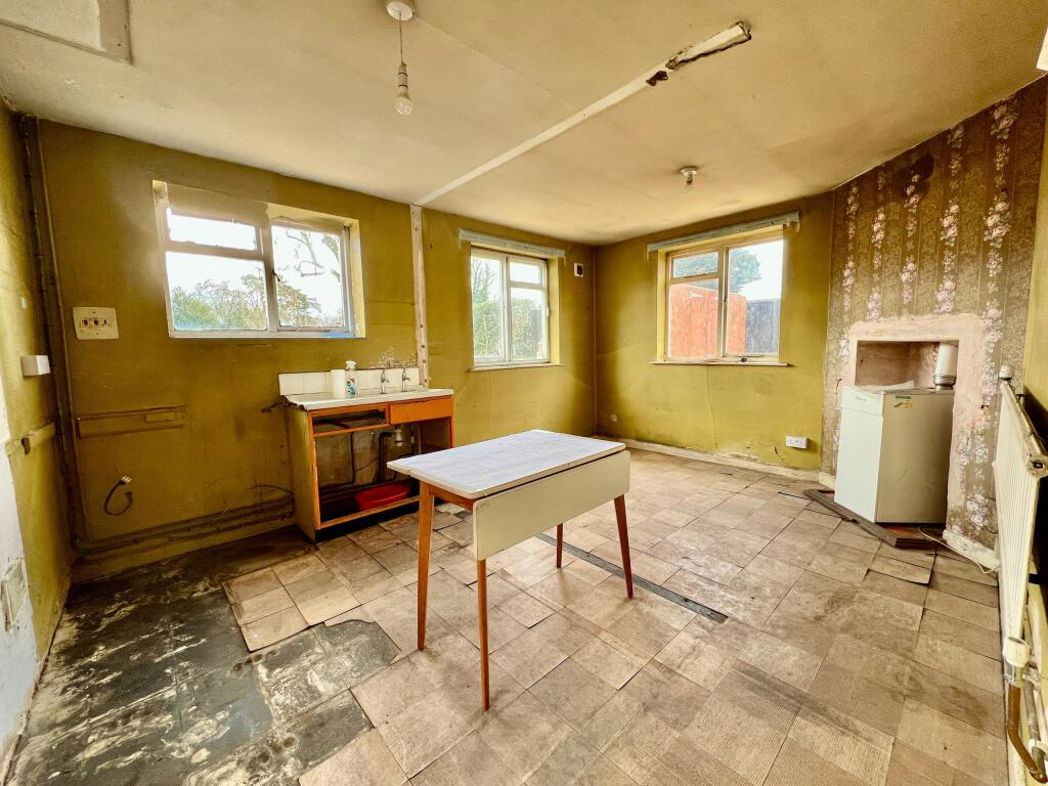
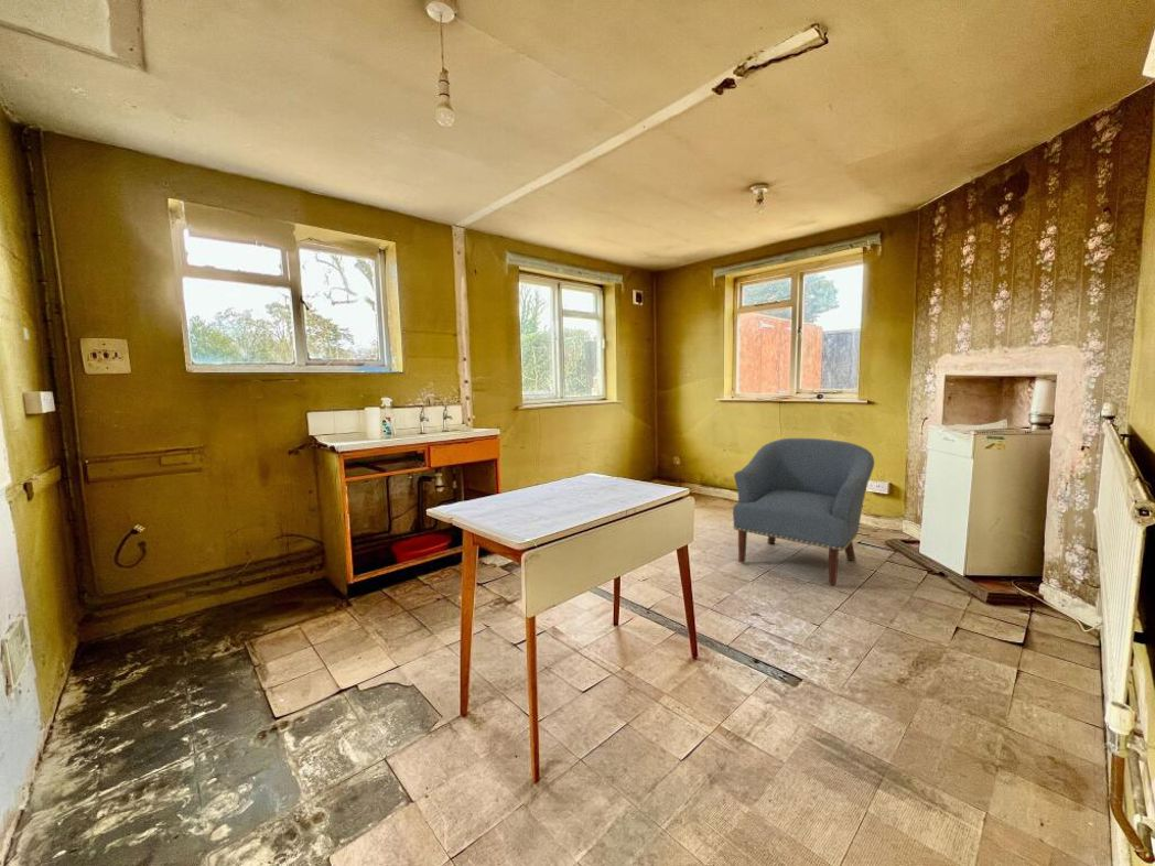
+ chair (802, 502)
